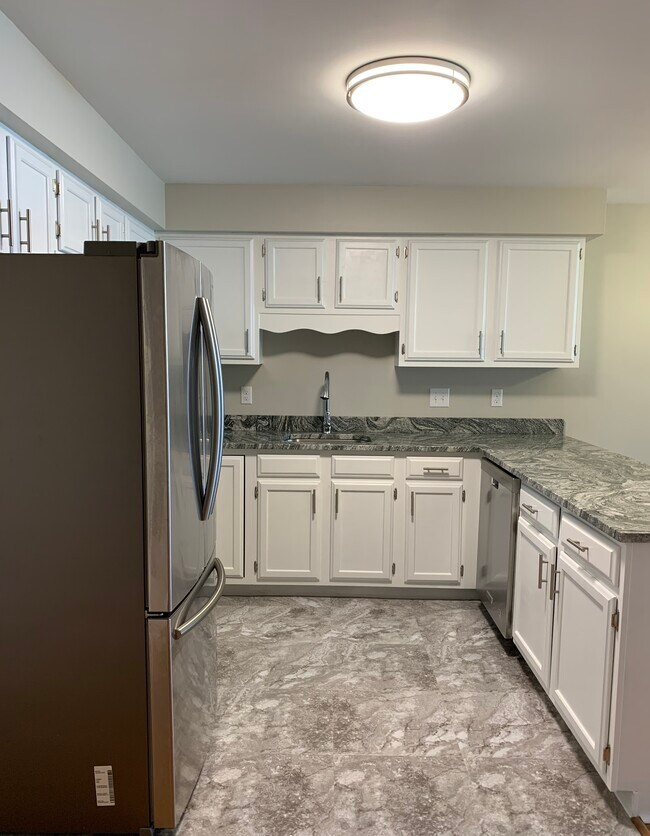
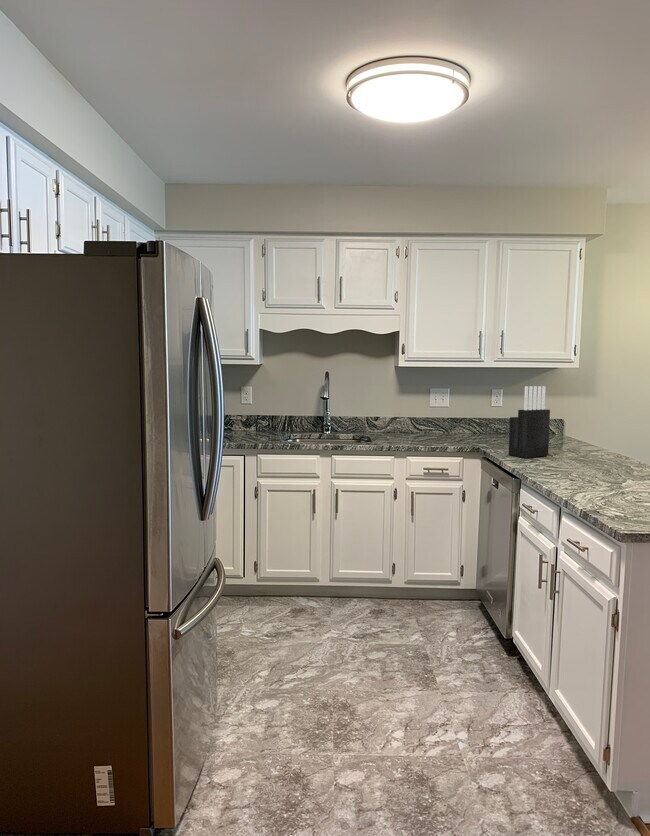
+ knife block (527, 420)
